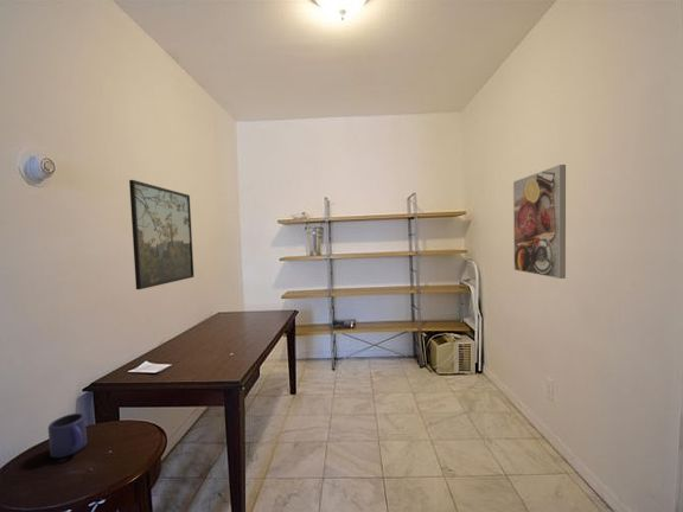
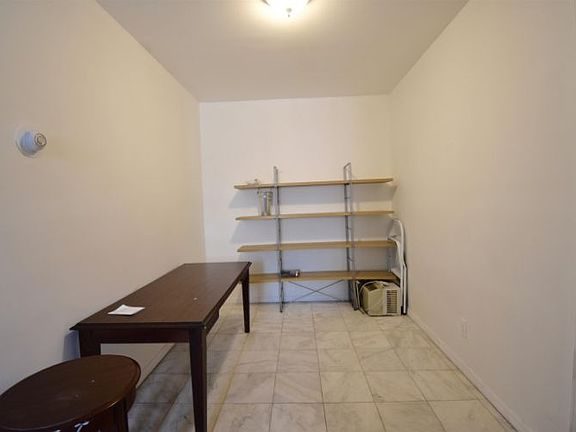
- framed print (536, 224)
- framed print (166, 236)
- mug (70, 435)
